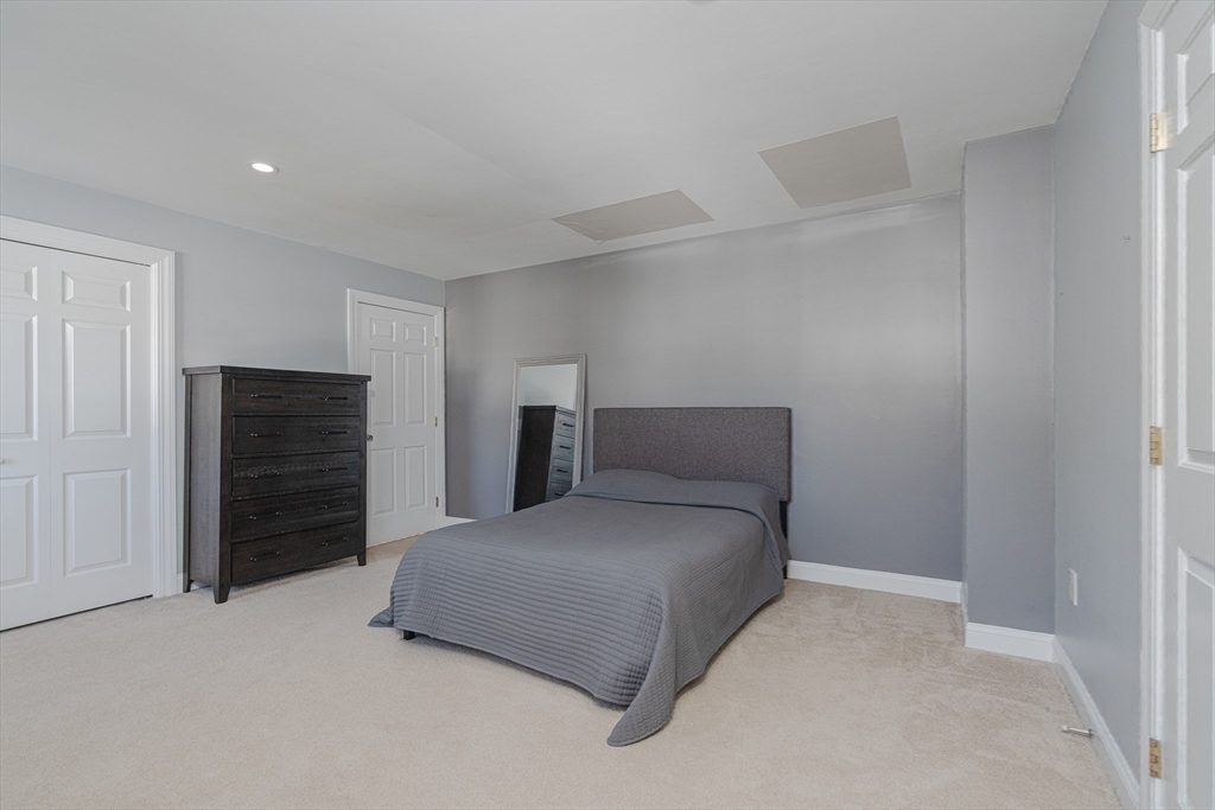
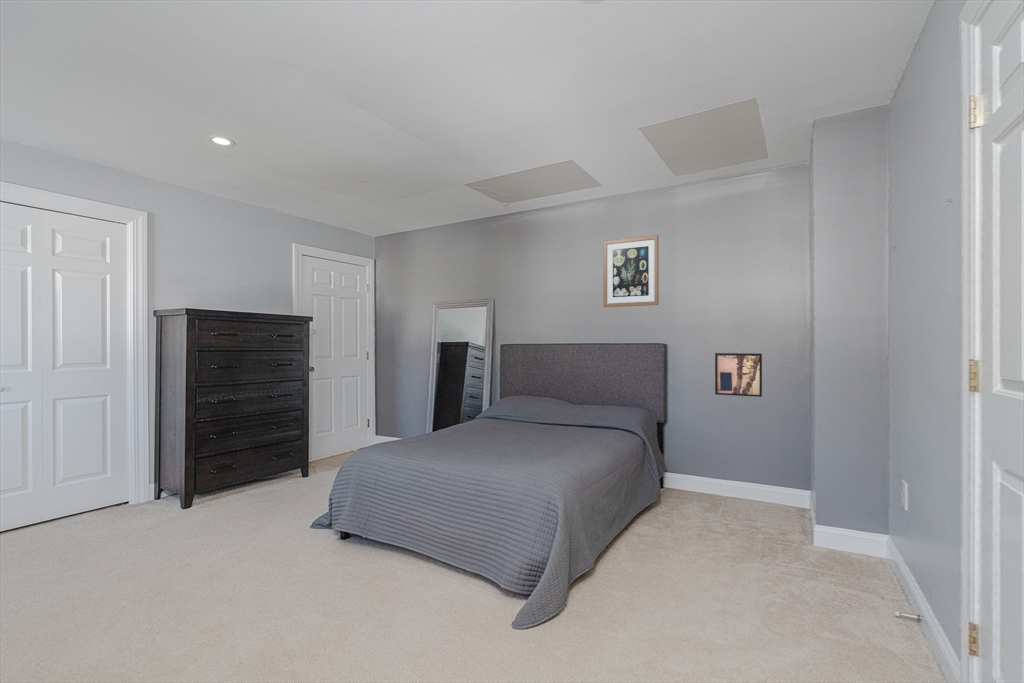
+ wall art (738, 374)
+ wall art (630, 272)
